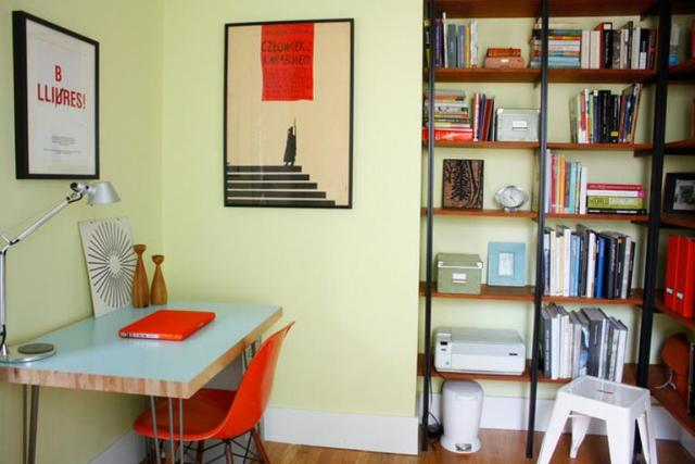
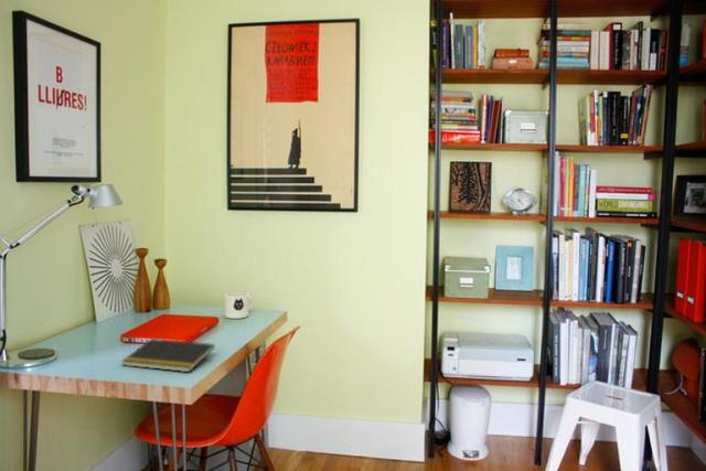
+ mug (237, 304)
+ notepad (169, 354)
